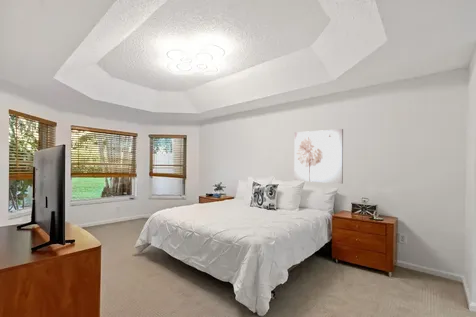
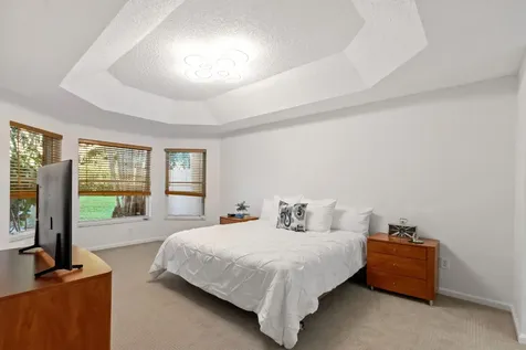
- wall art (317, 156)
